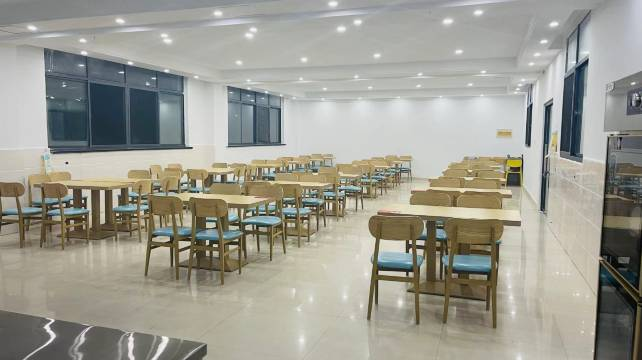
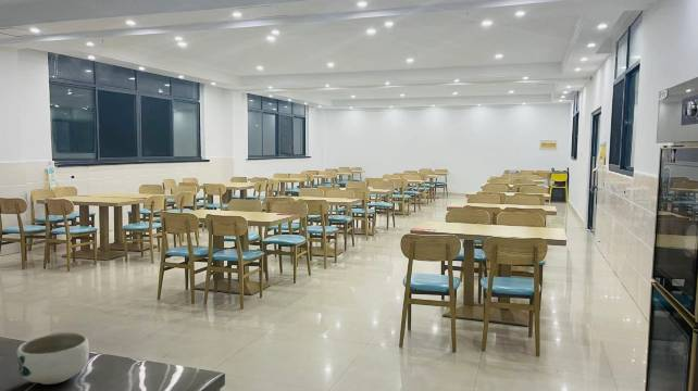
+ bowl (53, 360)
